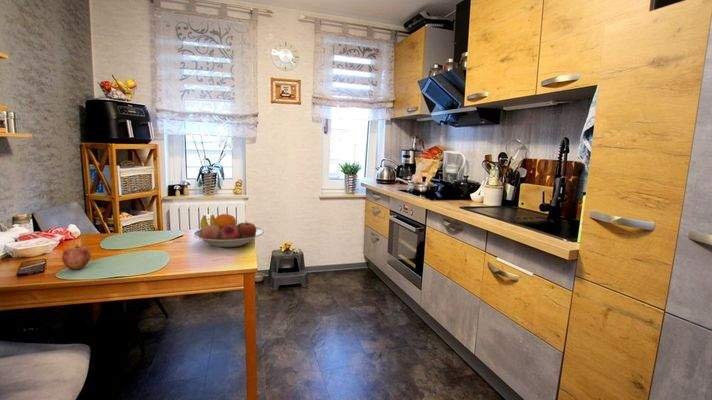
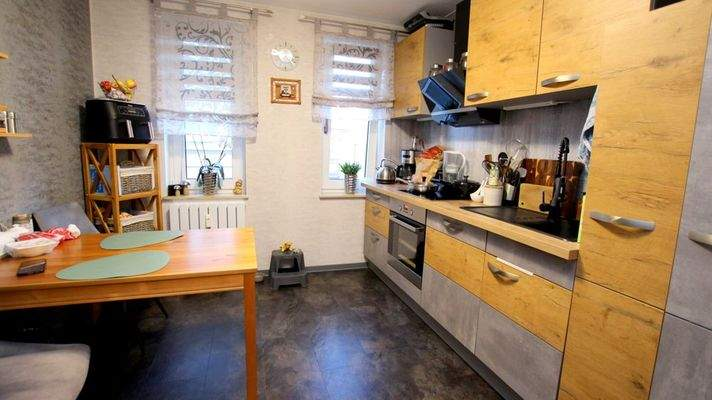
- apple (76, 256)
- fruit bowl (229, 229)
